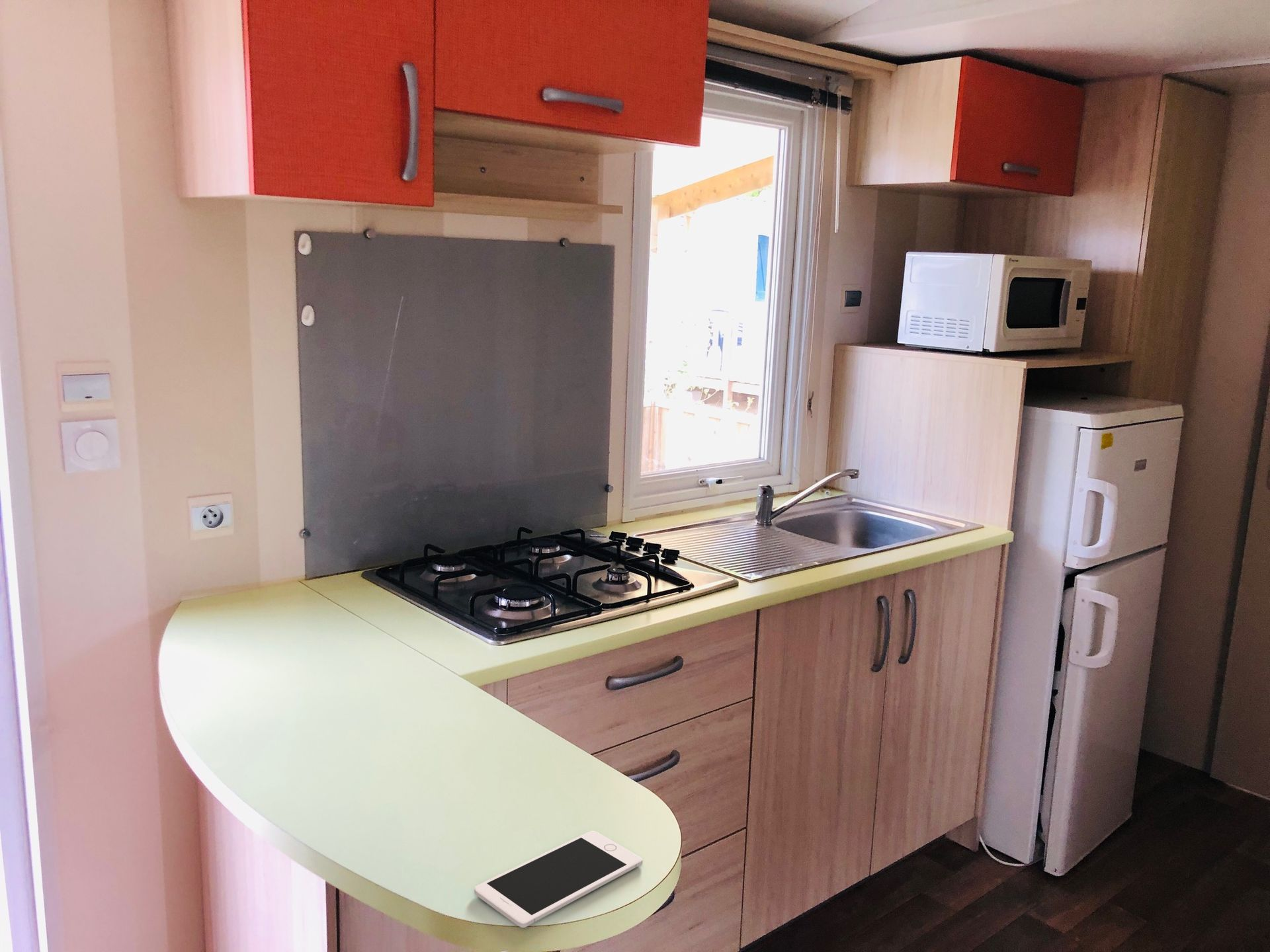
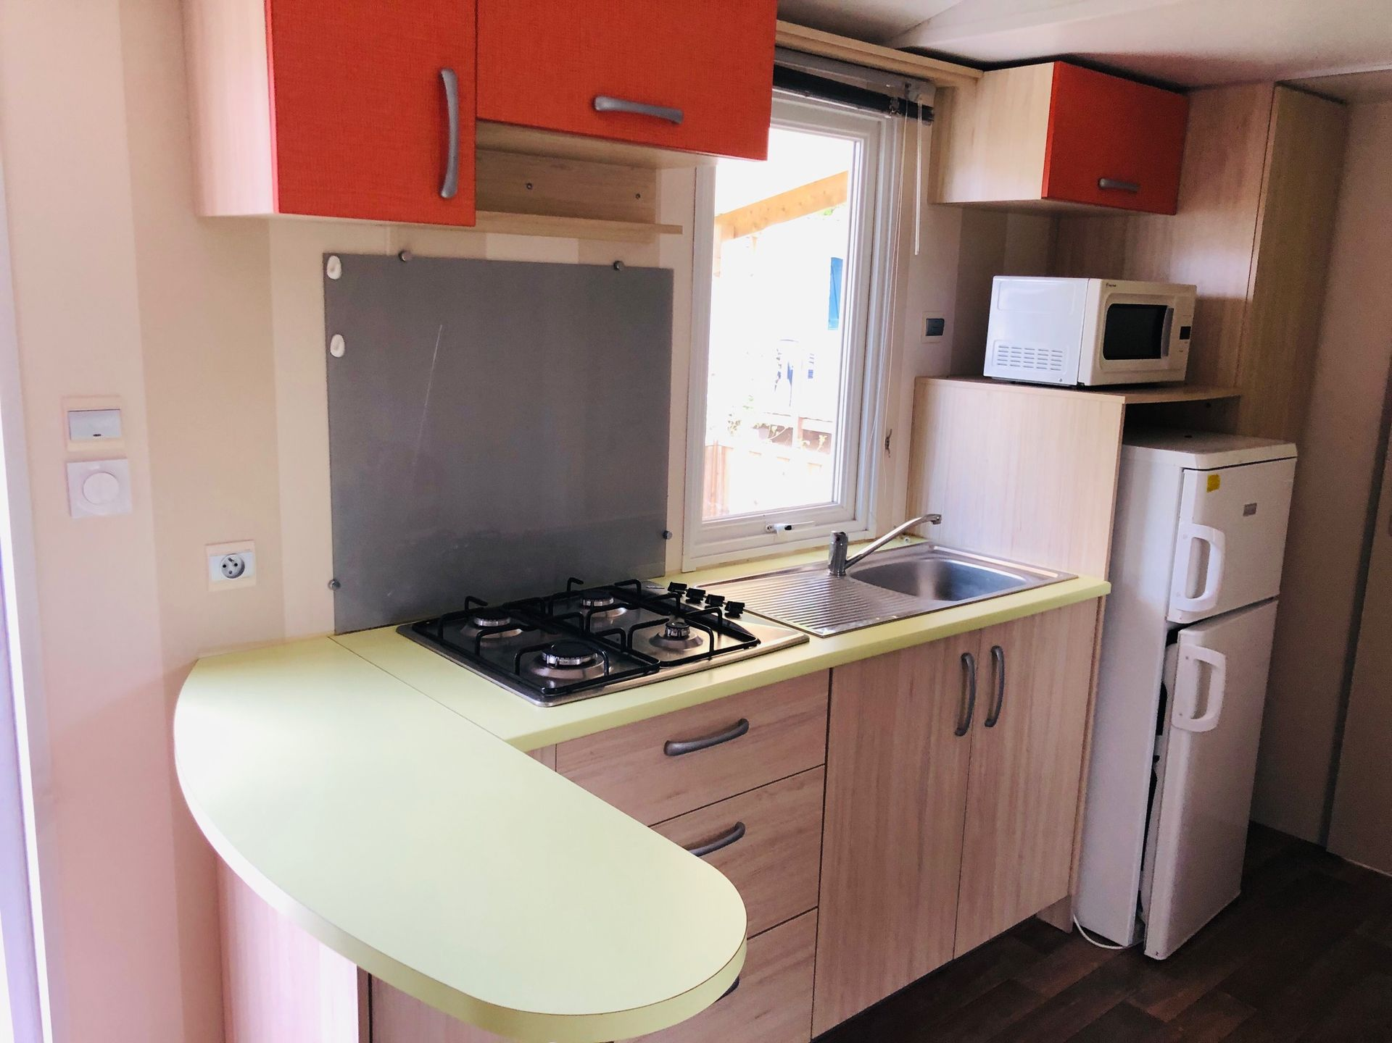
- cell phone (560, 875)
